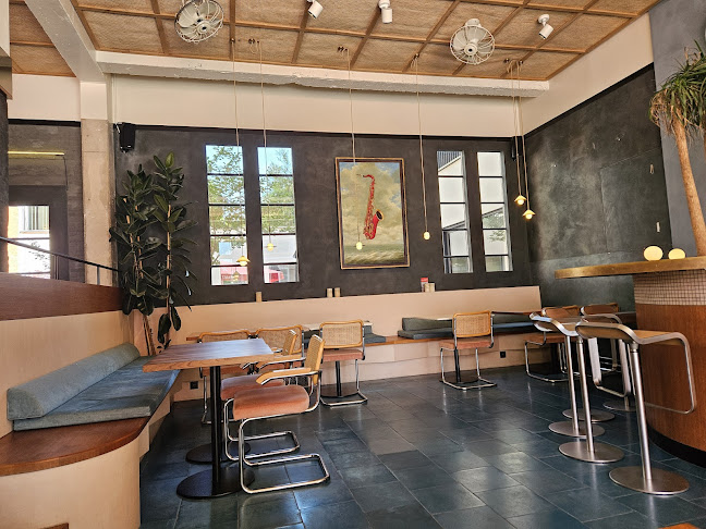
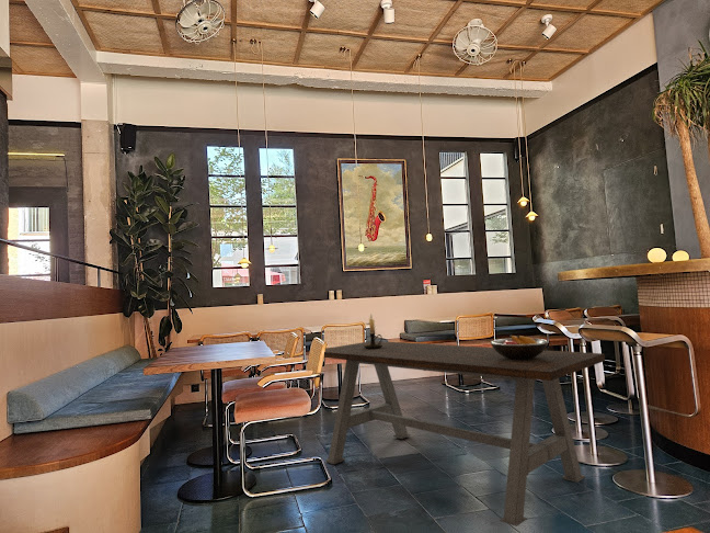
+ fruit bowl (518, 347)
+ dining table (436, 423)
+ candle holder (374, 329)
